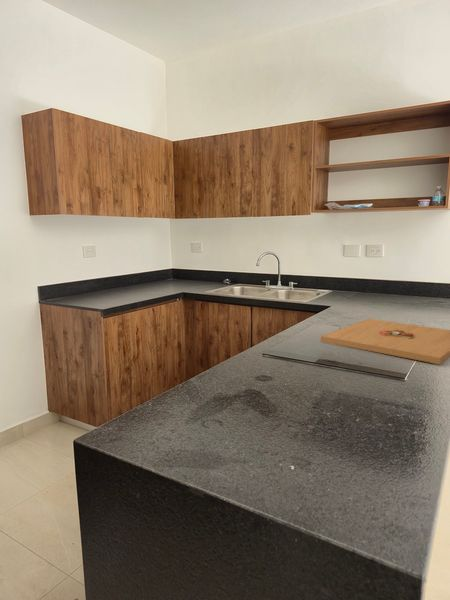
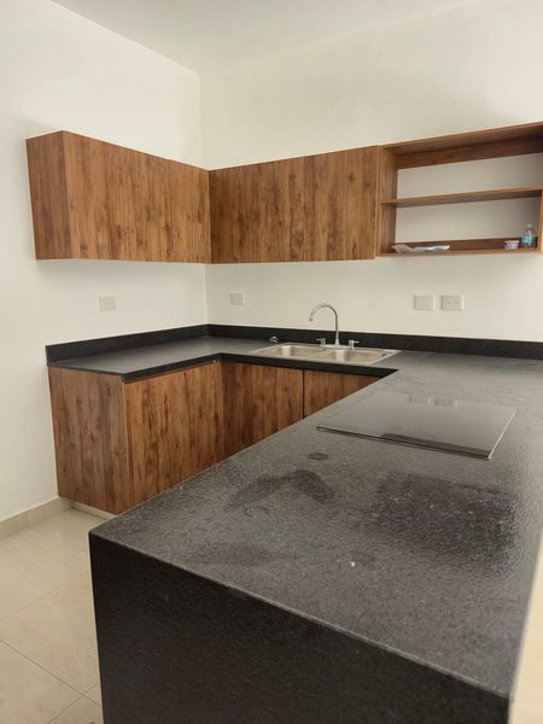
- platter (397, 335)
